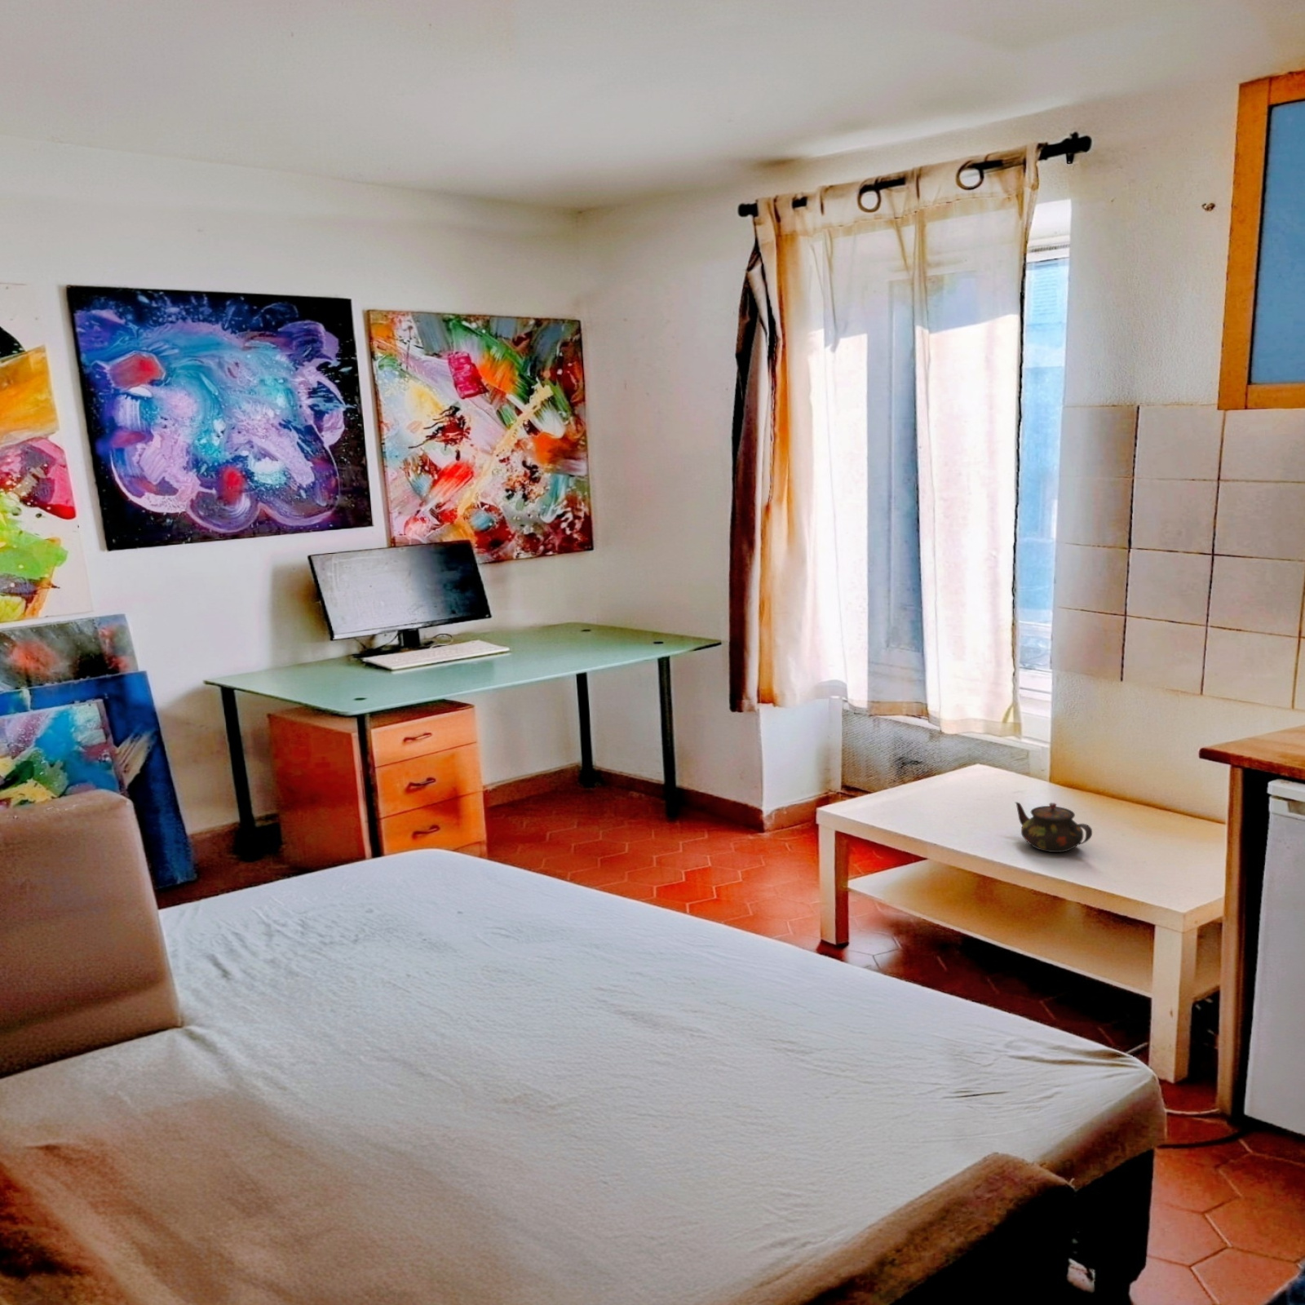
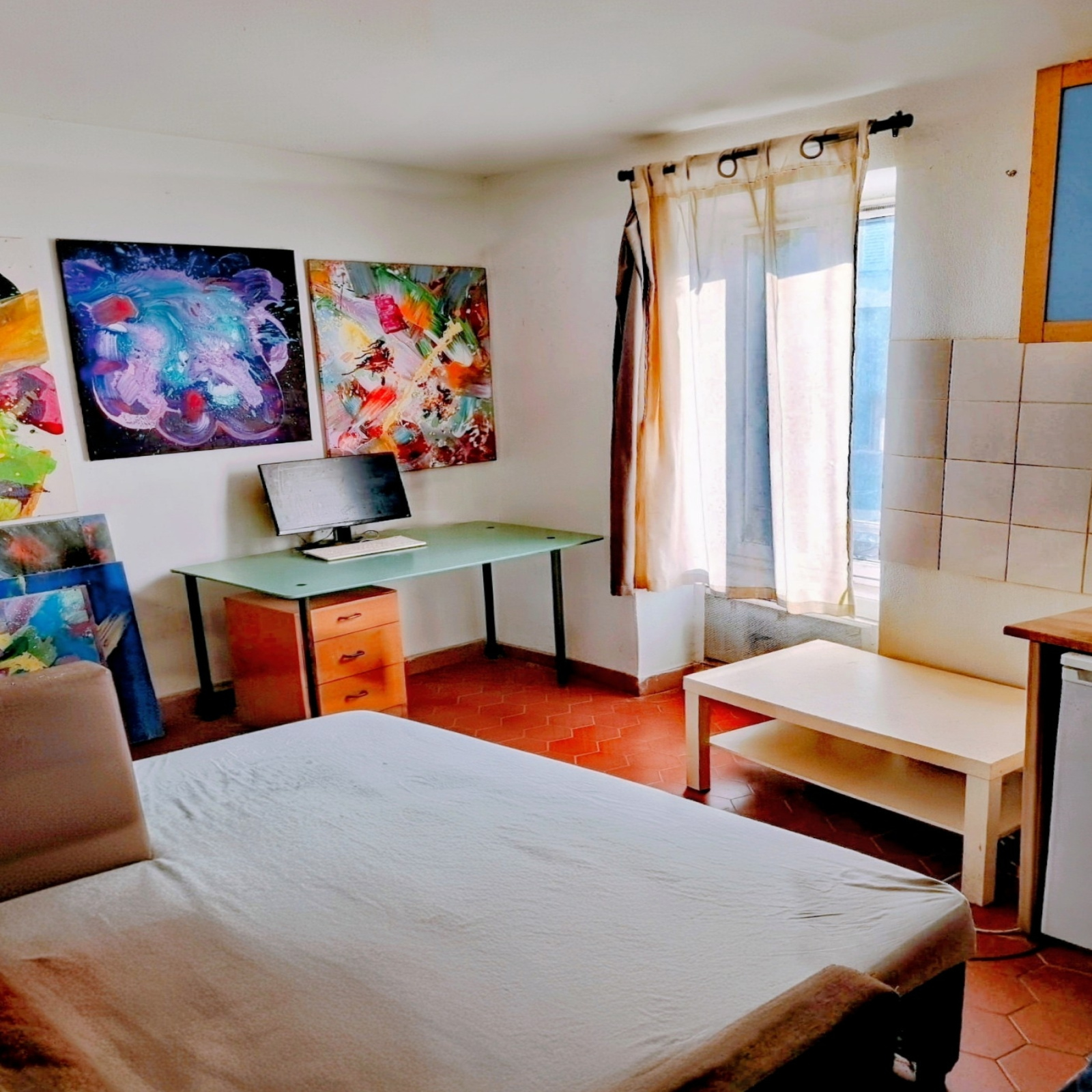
- teapot (1052, 823)
